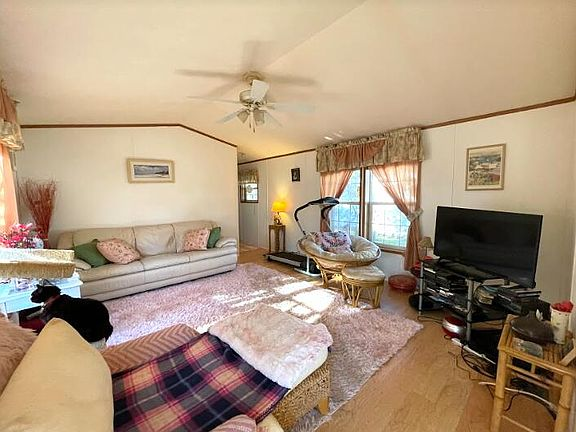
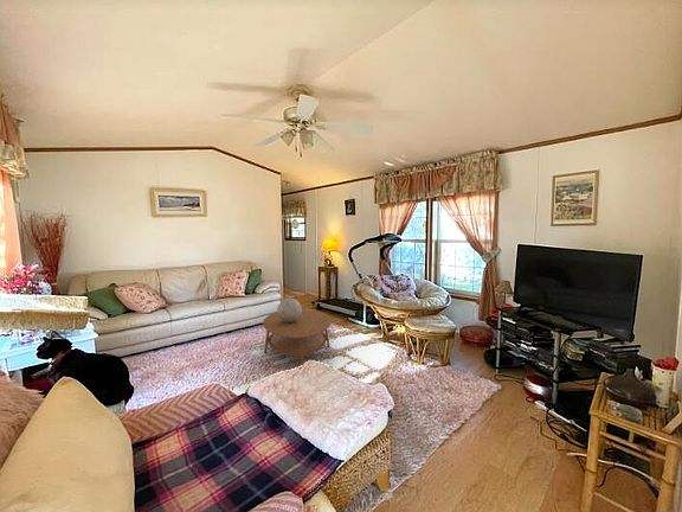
+ coffee table (297, 334)
+ decorative sphere (289, 309)
